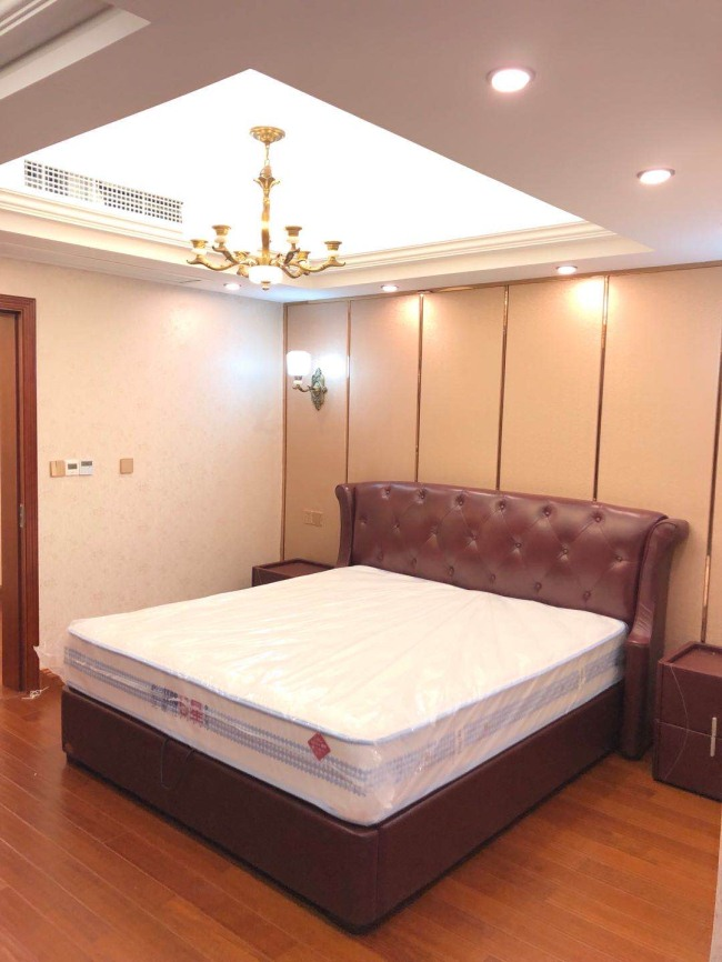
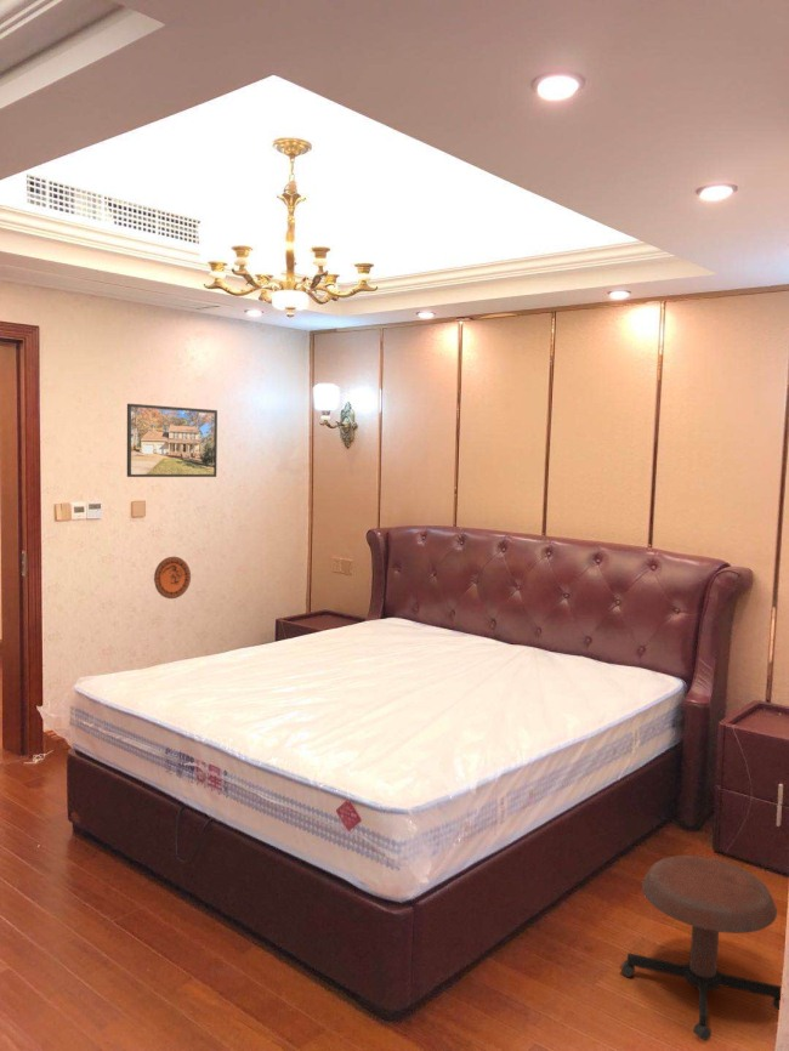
+ decorative plate (171, 576)
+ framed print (174, 442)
+ stool (705, 937)
